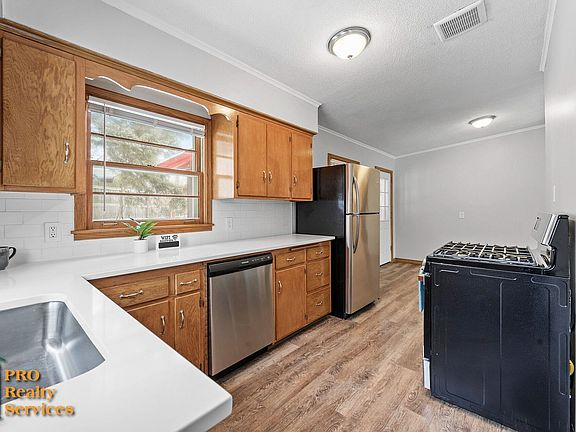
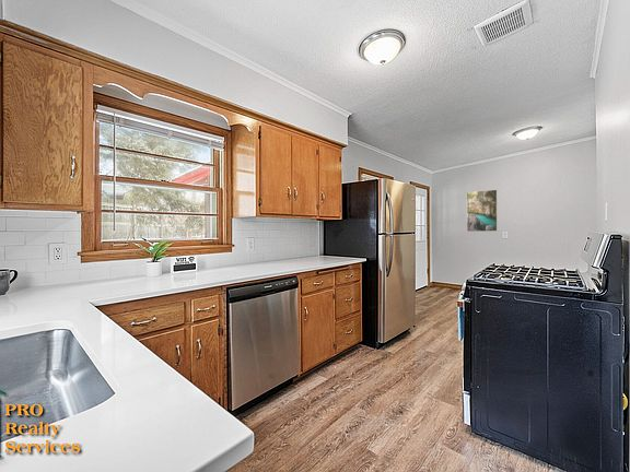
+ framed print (481, 211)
